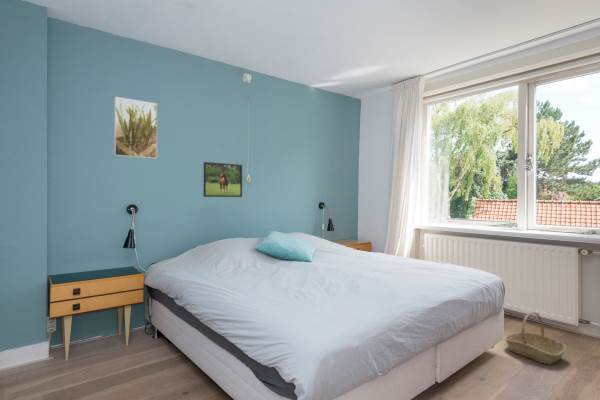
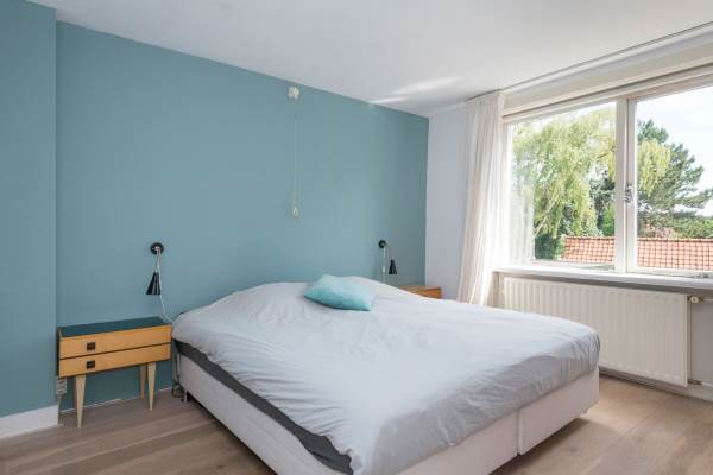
- basket (534, 333)
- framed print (223, 180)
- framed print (136, 128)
